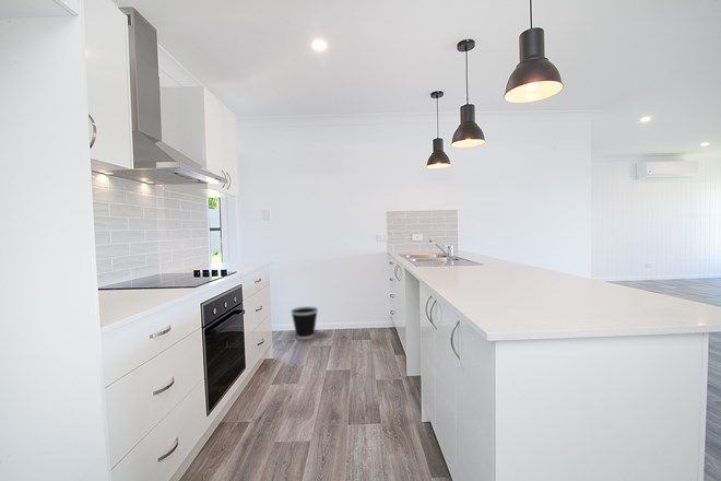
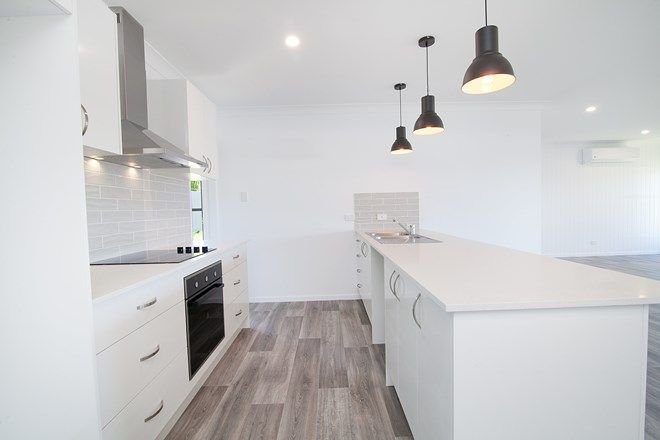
- wastebasket (305, 322)
